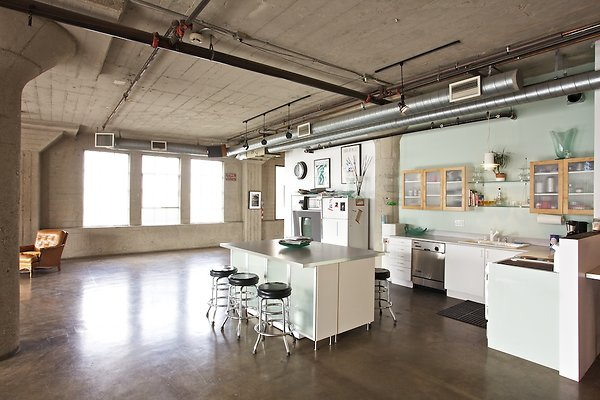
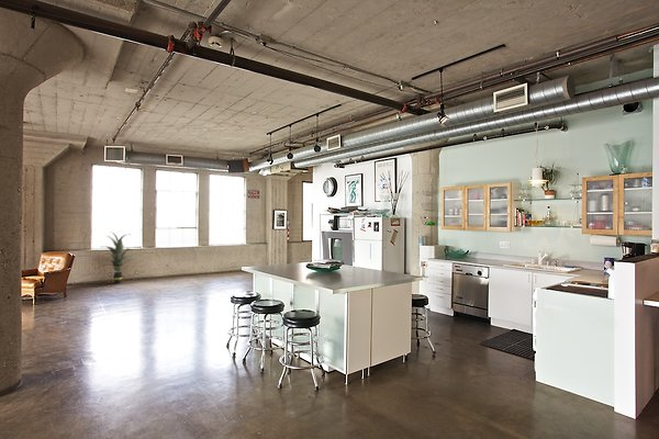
+ indoor plant (115, 257)
